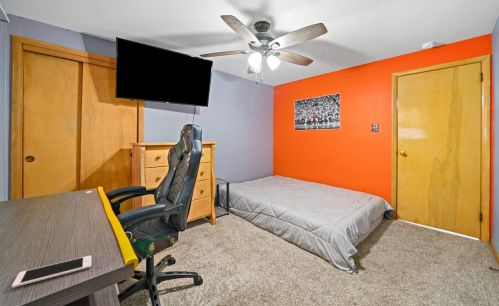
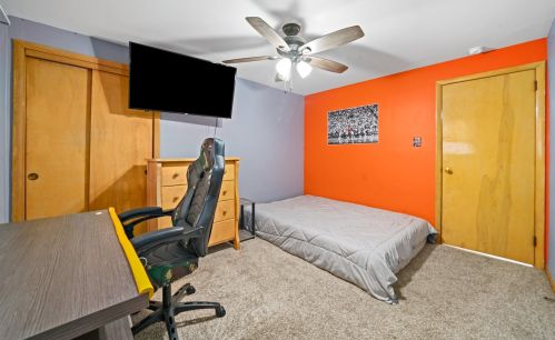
- cell phone (56, 269)
